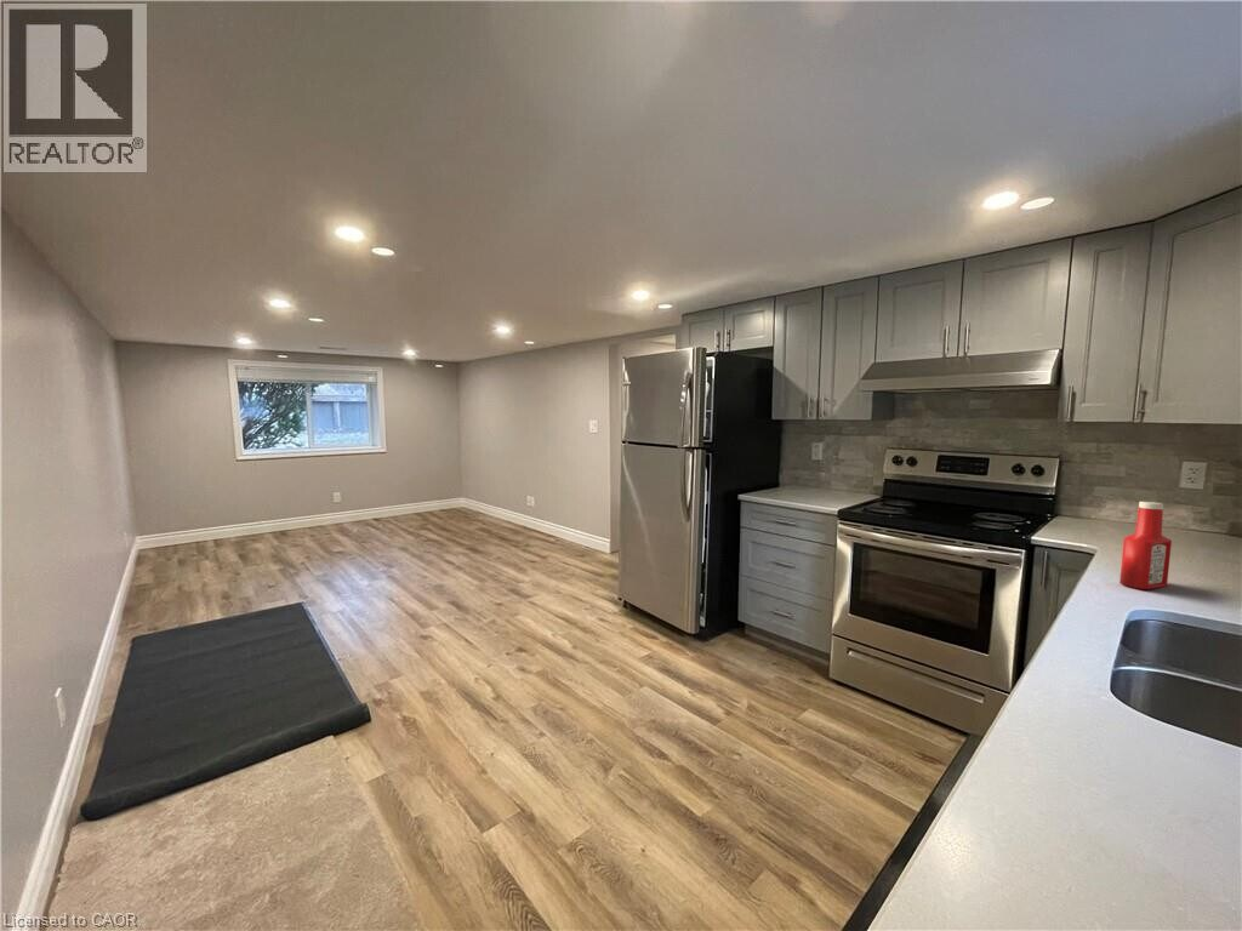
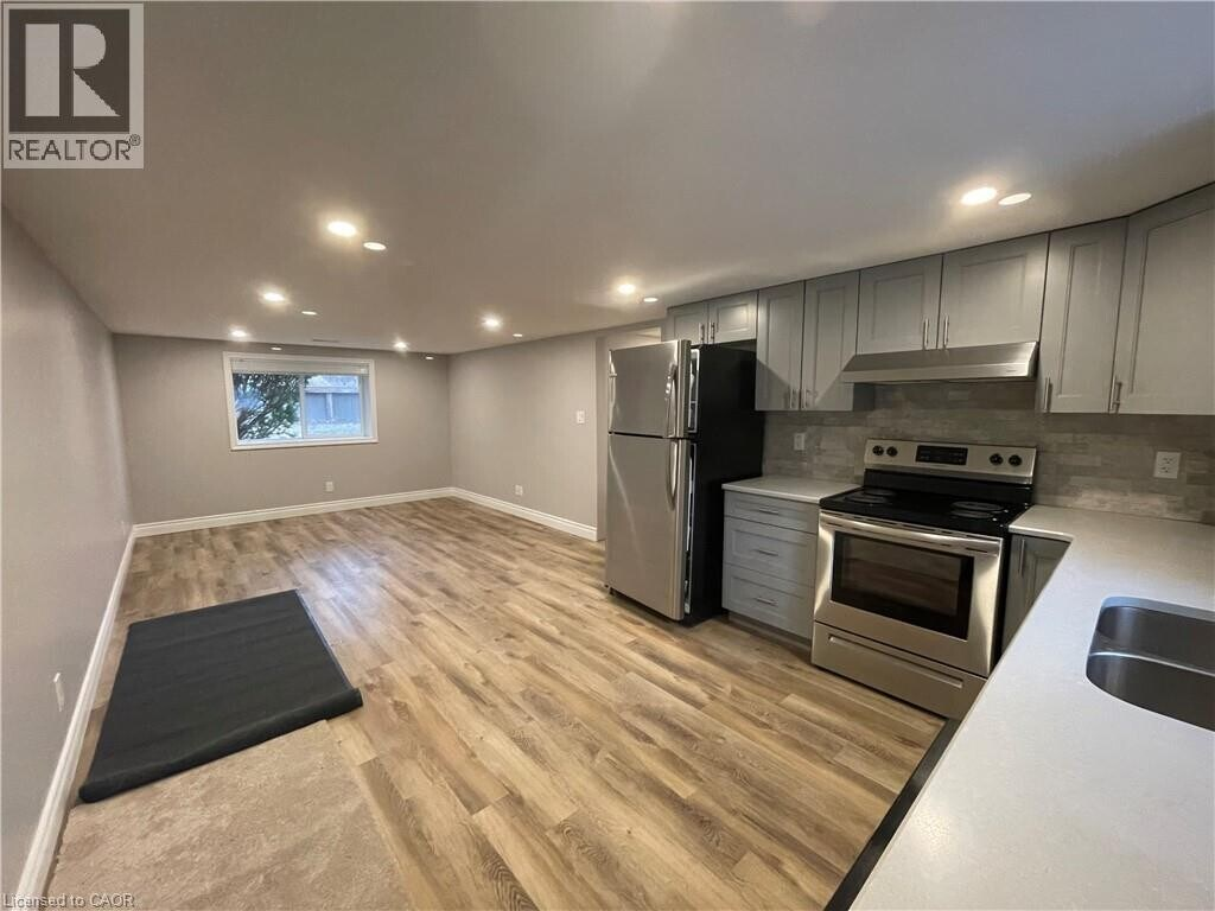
- soap bottle (1146, 543)
